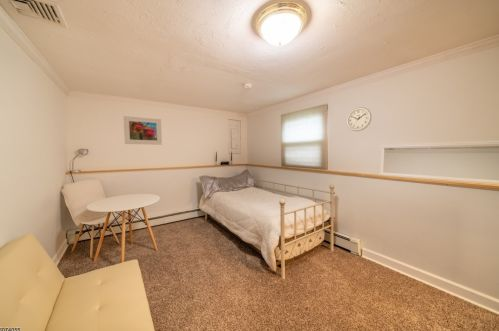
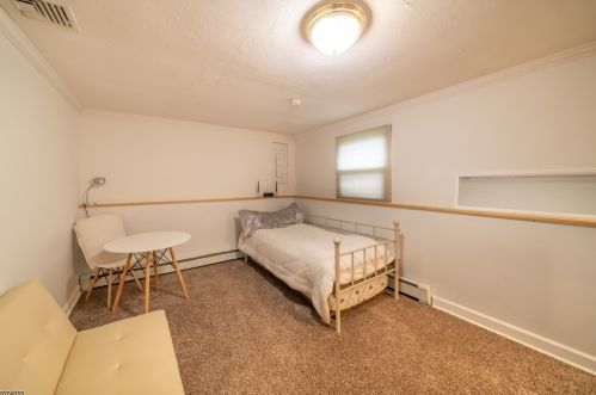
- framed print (143, 131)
- wall clock (358, 119)
